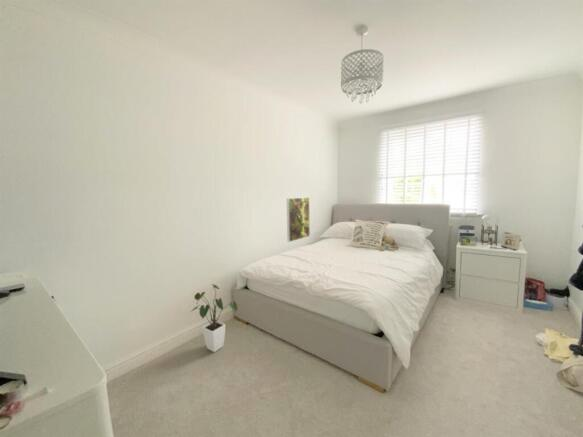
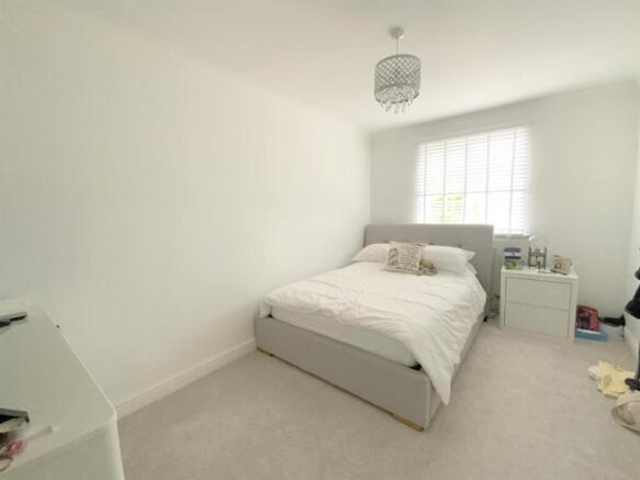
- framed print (298, 218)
- house plant (217, 318)
